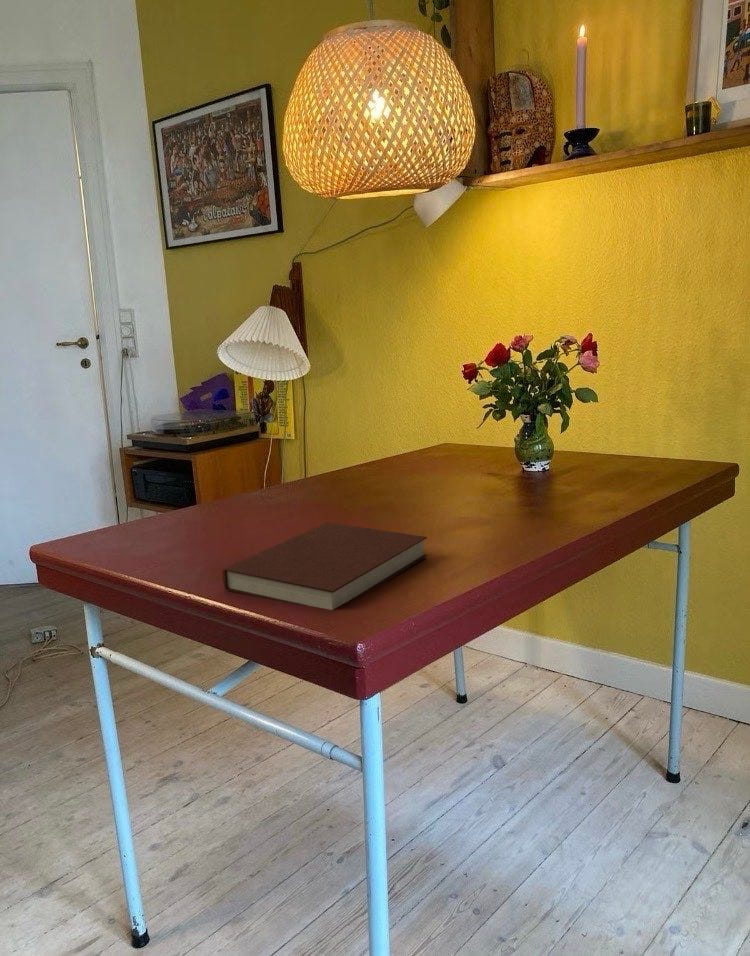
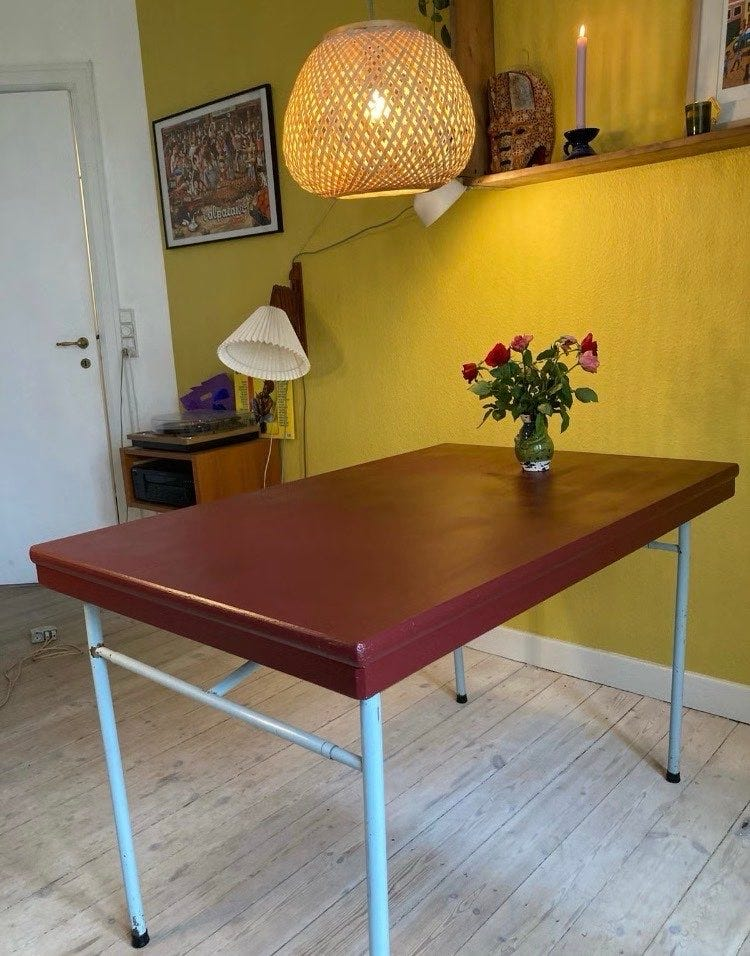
- notebook (329, 562)
